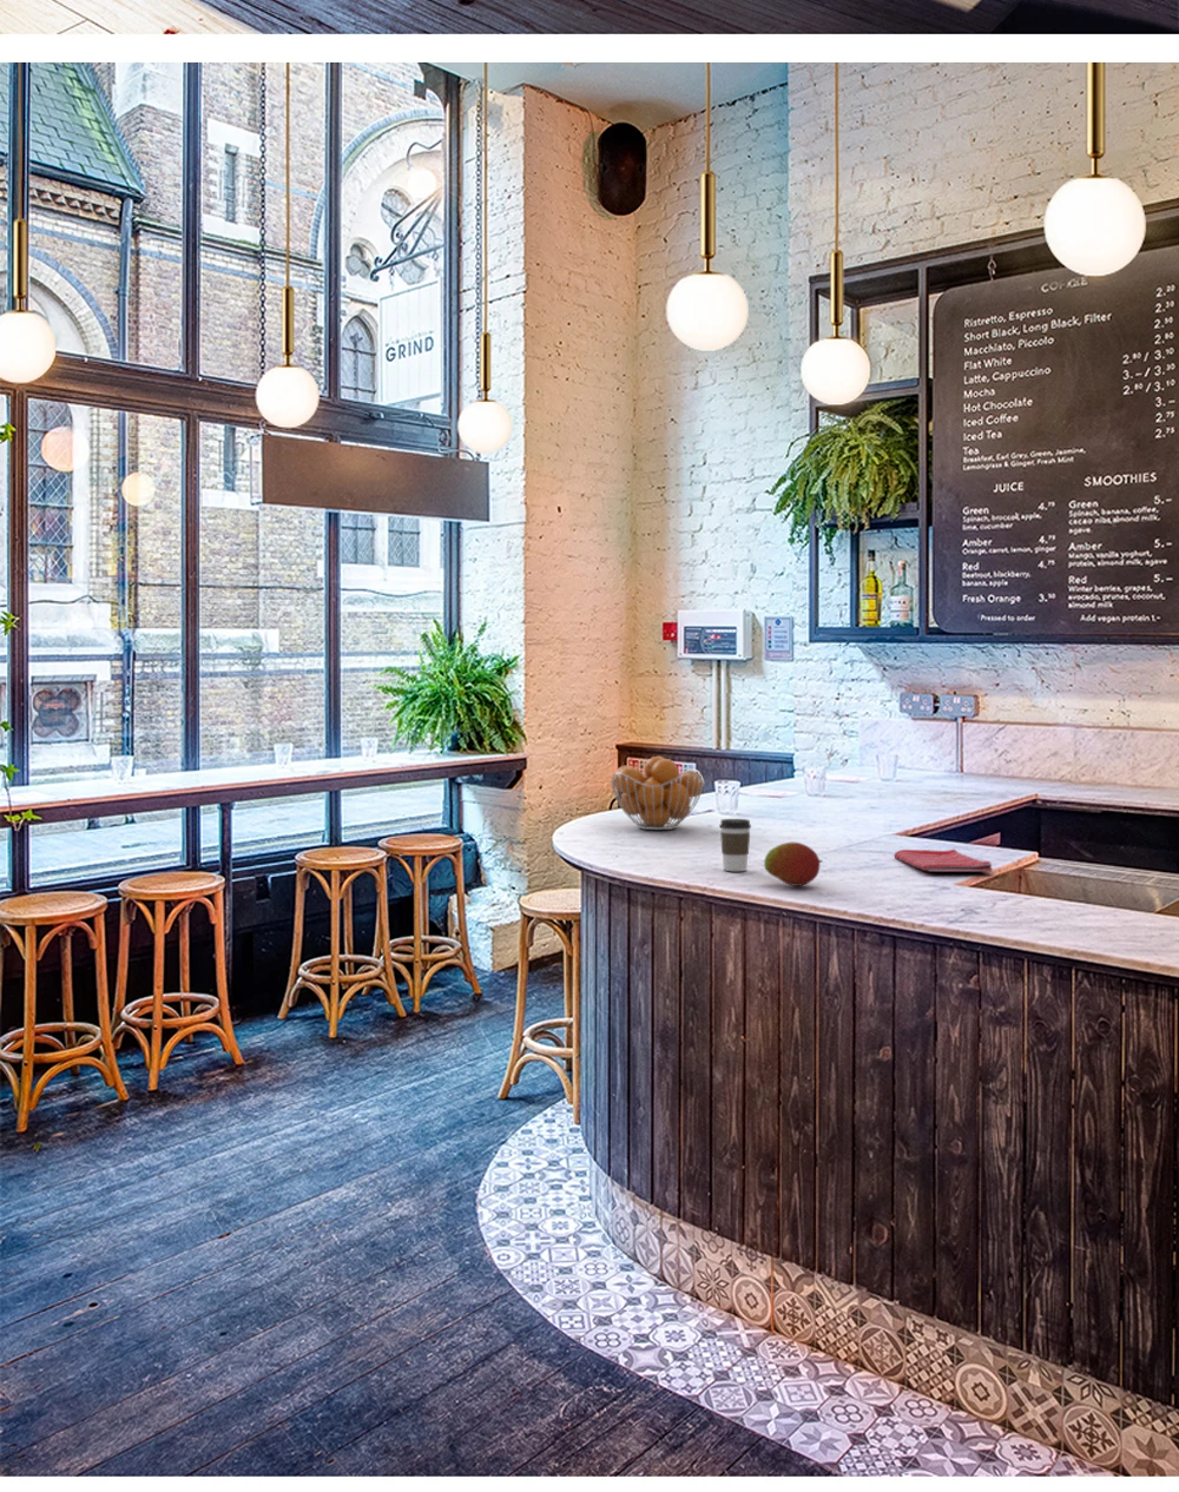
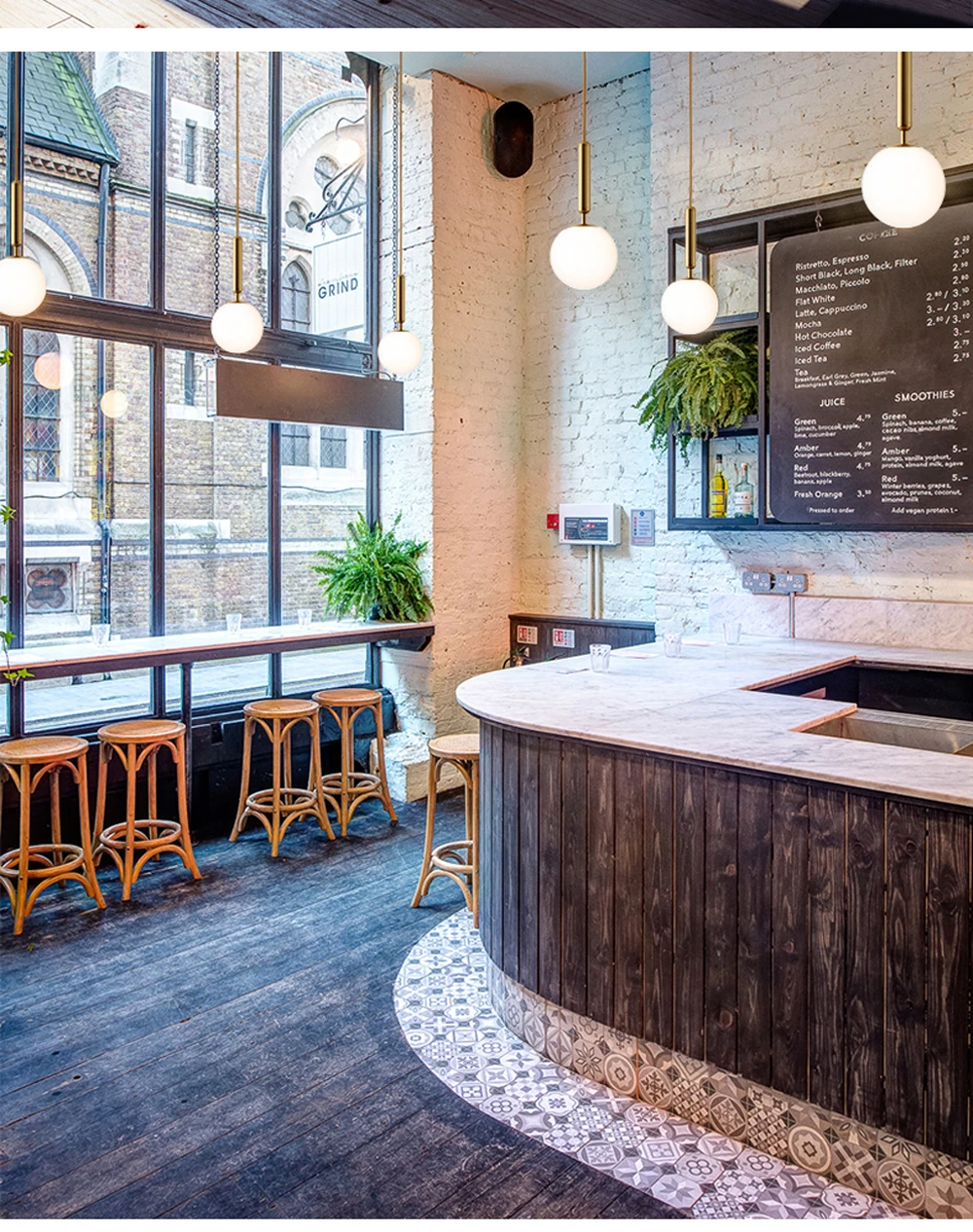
- dish towel (940, 860)
- fruit (794, 863)
- fruit basket (657, 792)
- coffee cup (734, 844)
